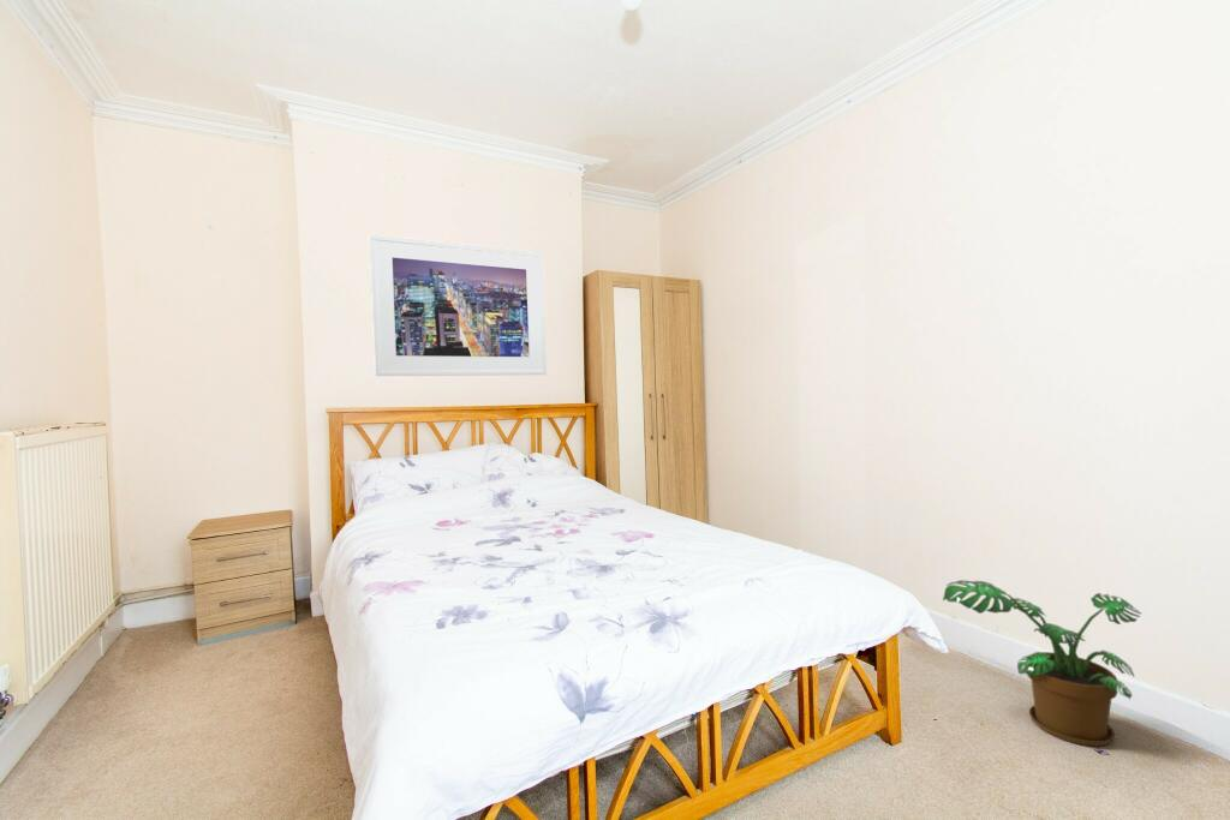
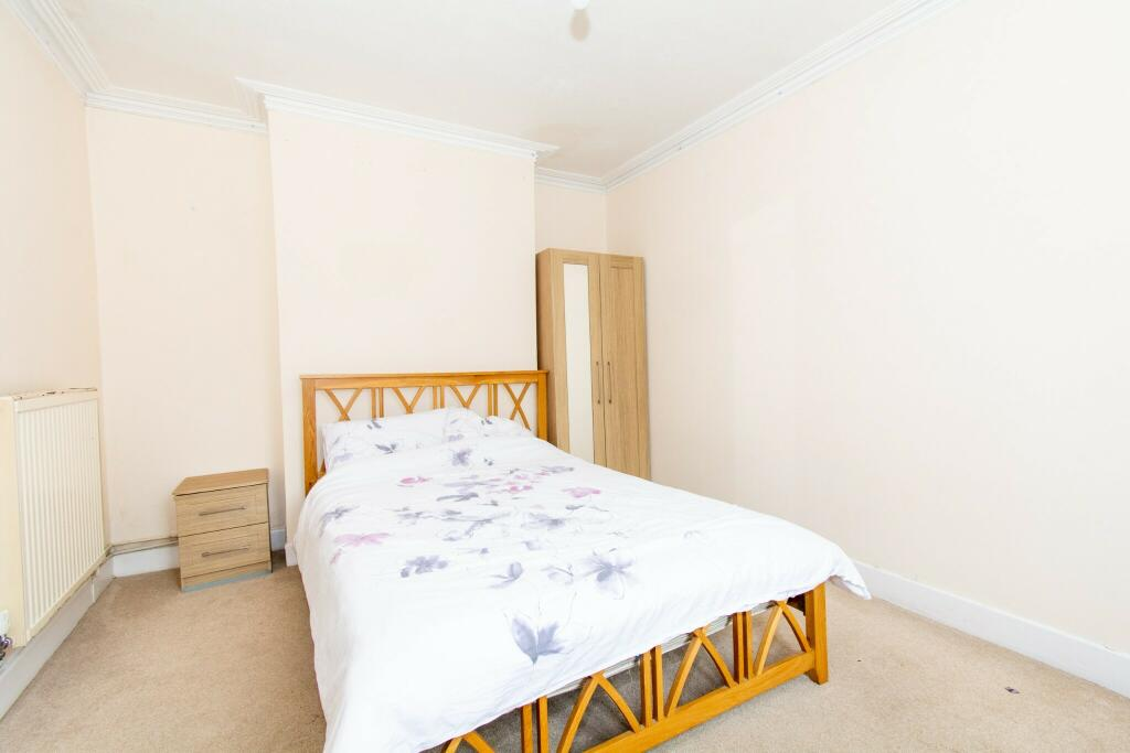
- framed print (464, 310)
- potted plant (1046, 652)
